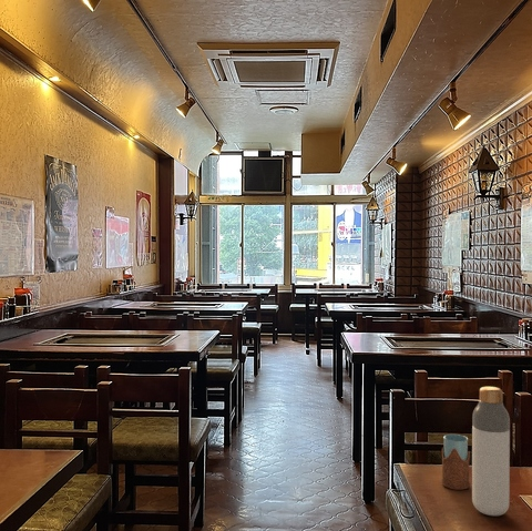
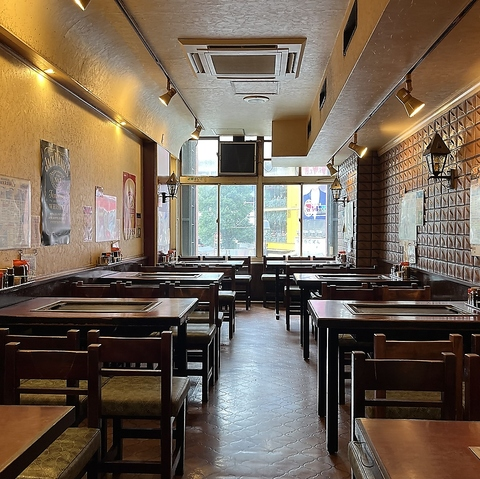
- drinking glass (456, 459)
- bottle (490, 449)
